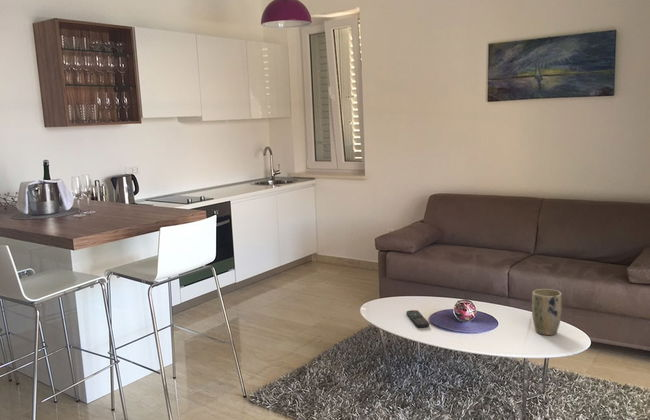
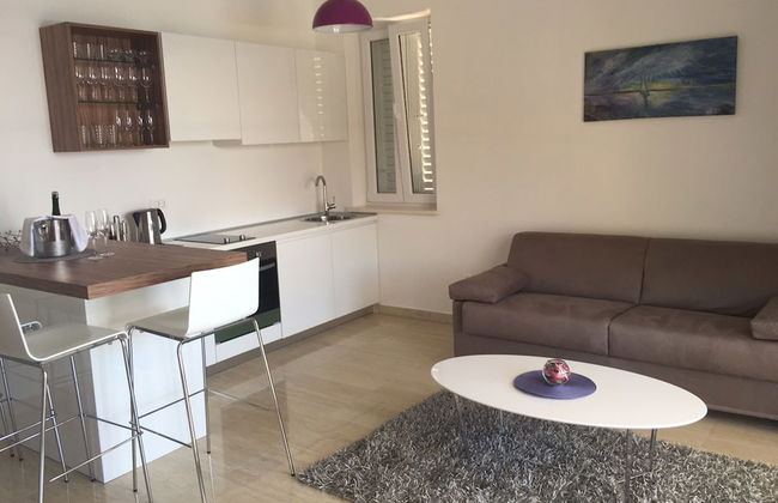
- remote control (417, 318)
- plant pot (546, 312)
